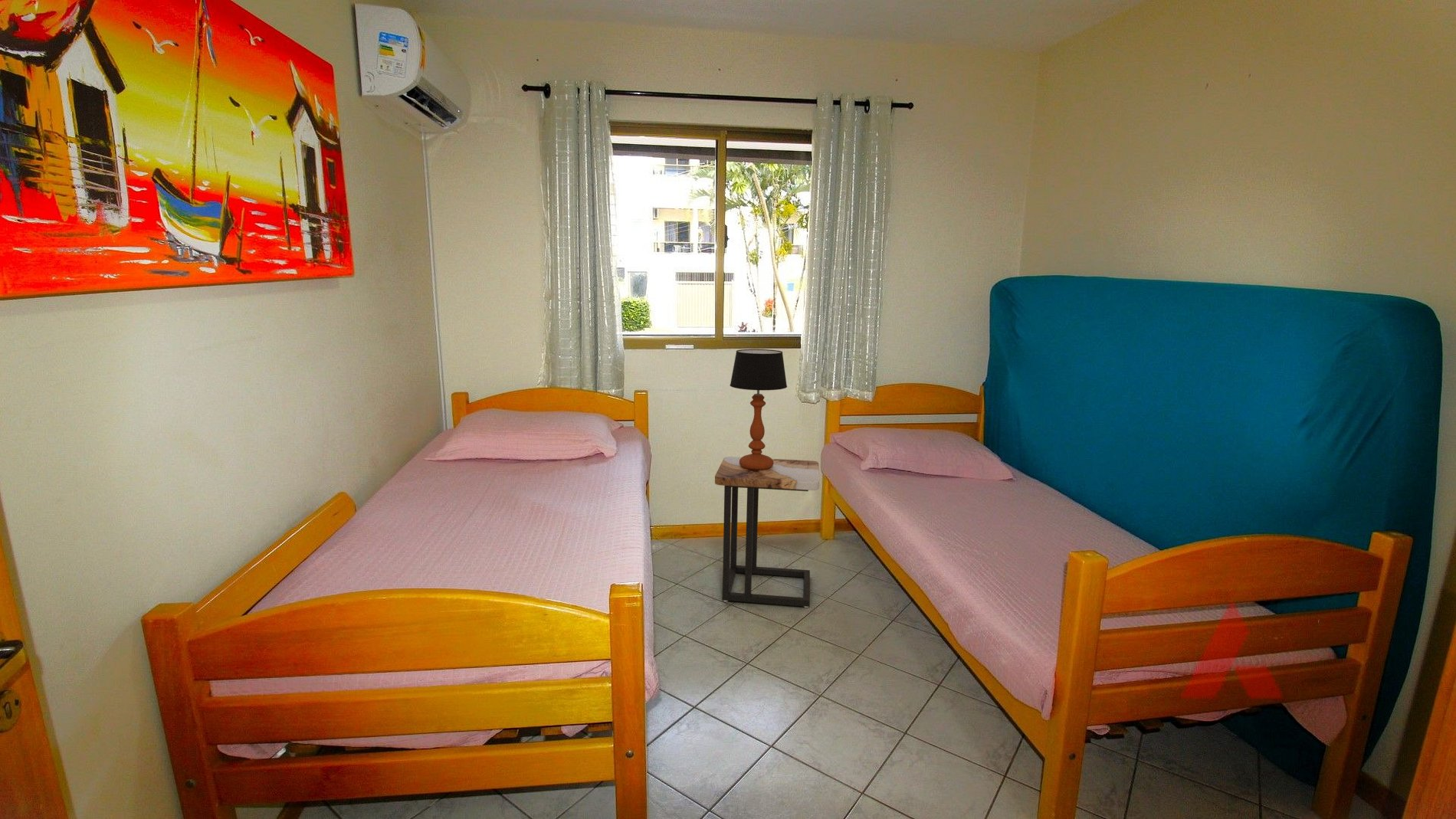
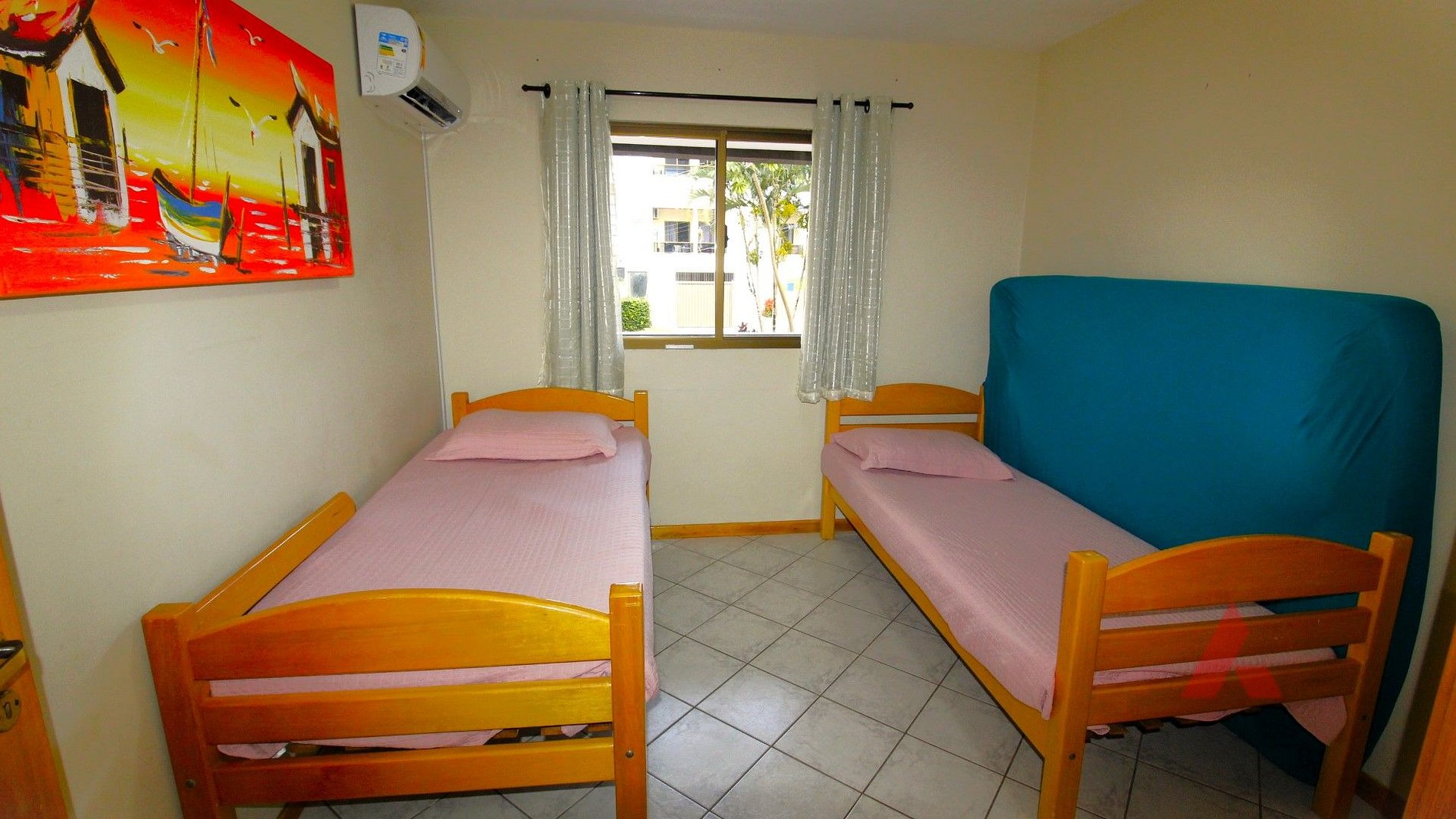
- table lamp (757, 409)
- side table (757, 529)
